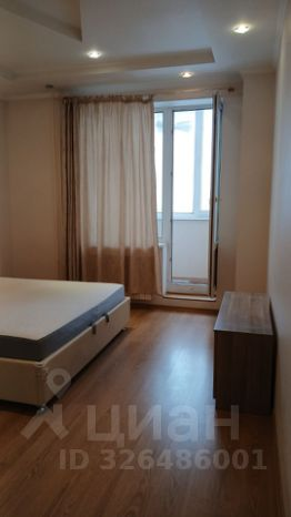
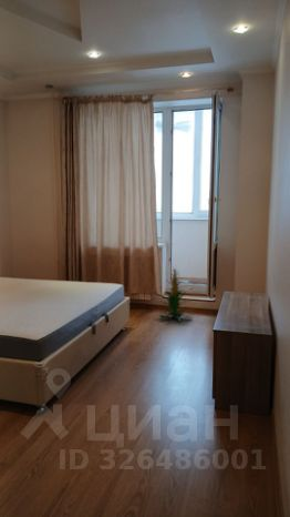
+ indoor plant (175, 292)
